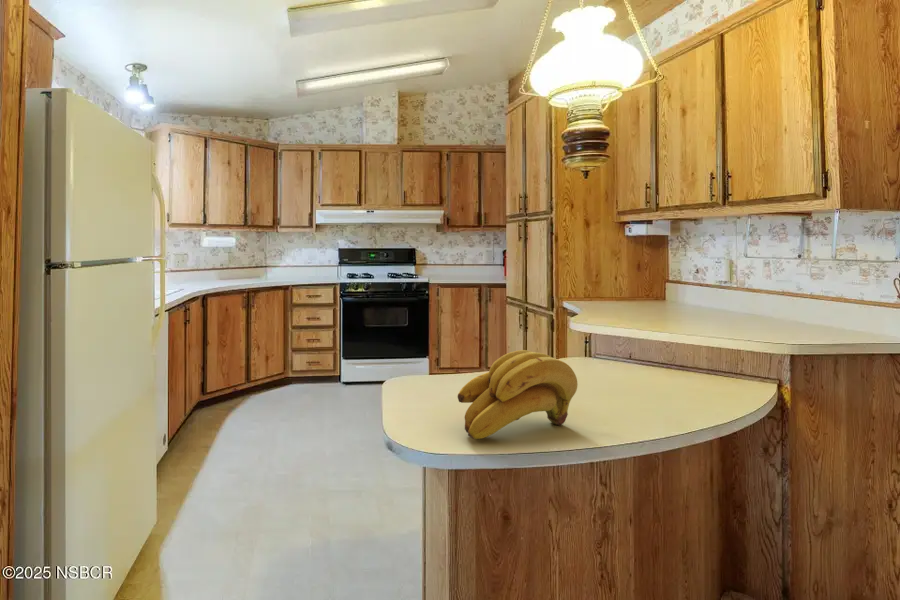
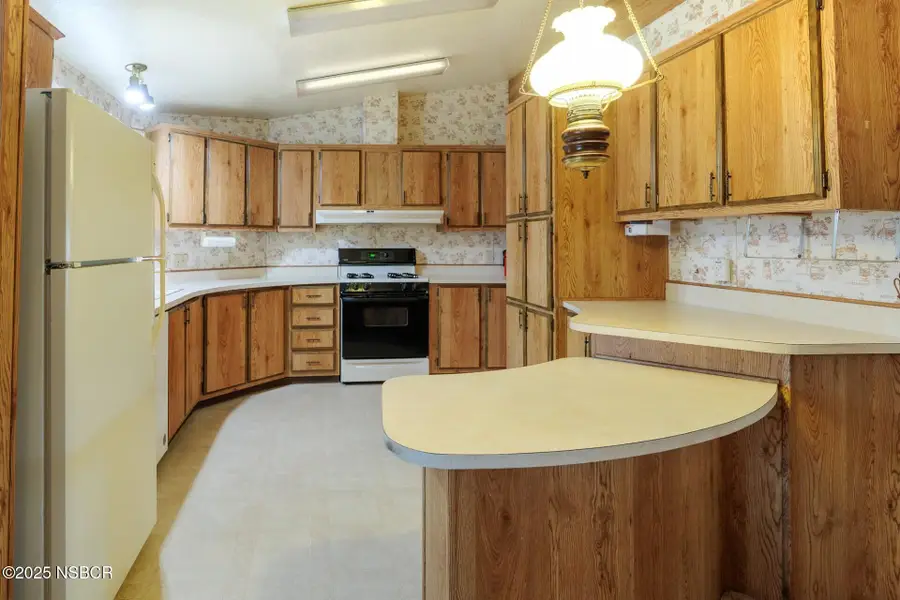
- banana bunch (517, 390)
